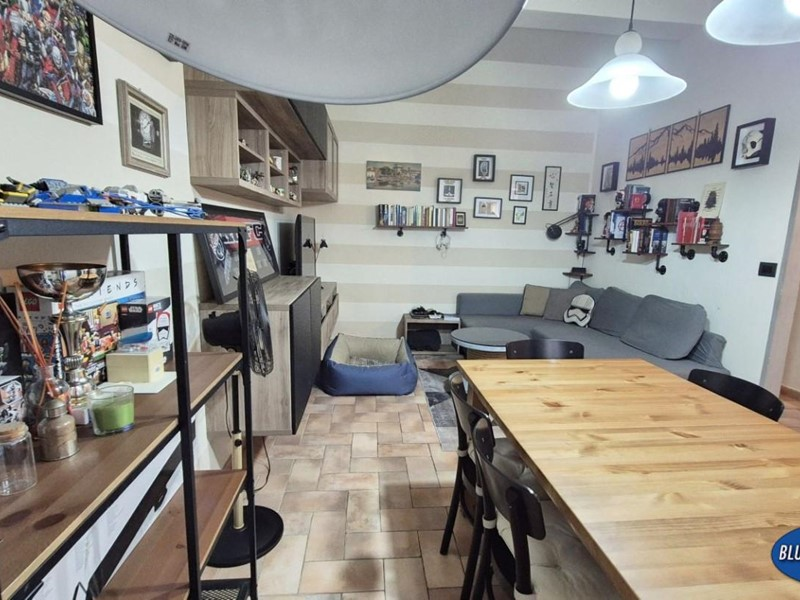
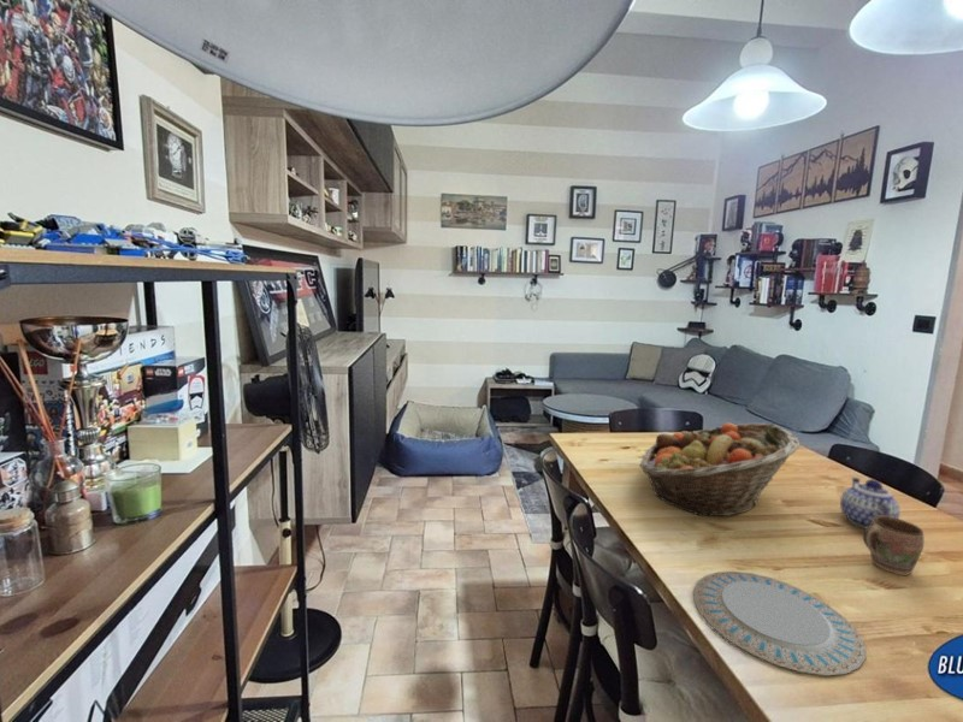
+ mug (890, 544)
+ fruit basket (713, 460)
+ chinaware (772, 612)
+ teapot (869, 501)
